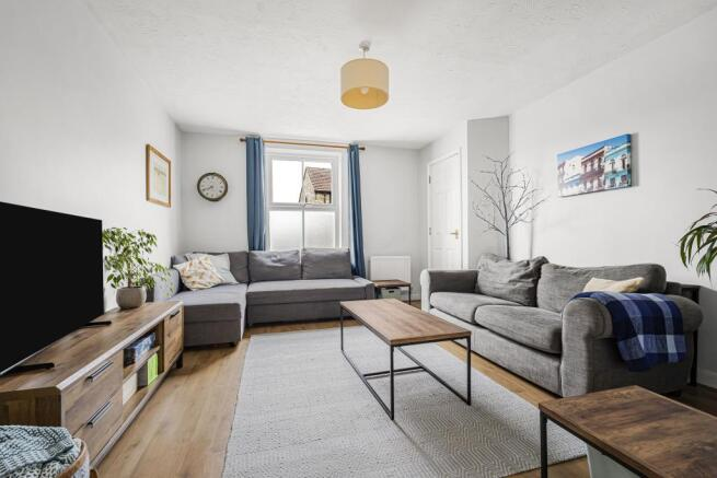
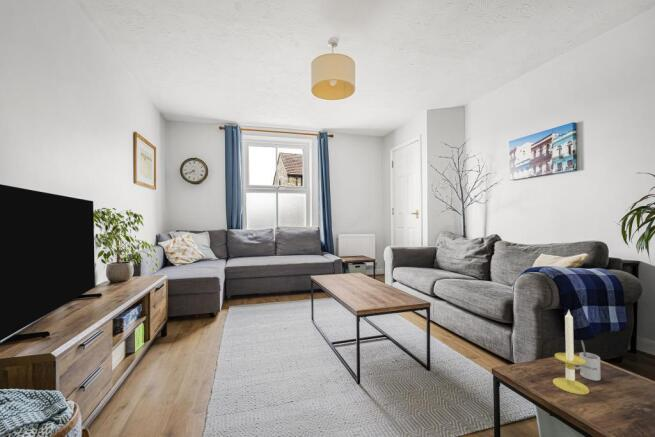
+ candle (569, 347)
+ mug (585, 359)
